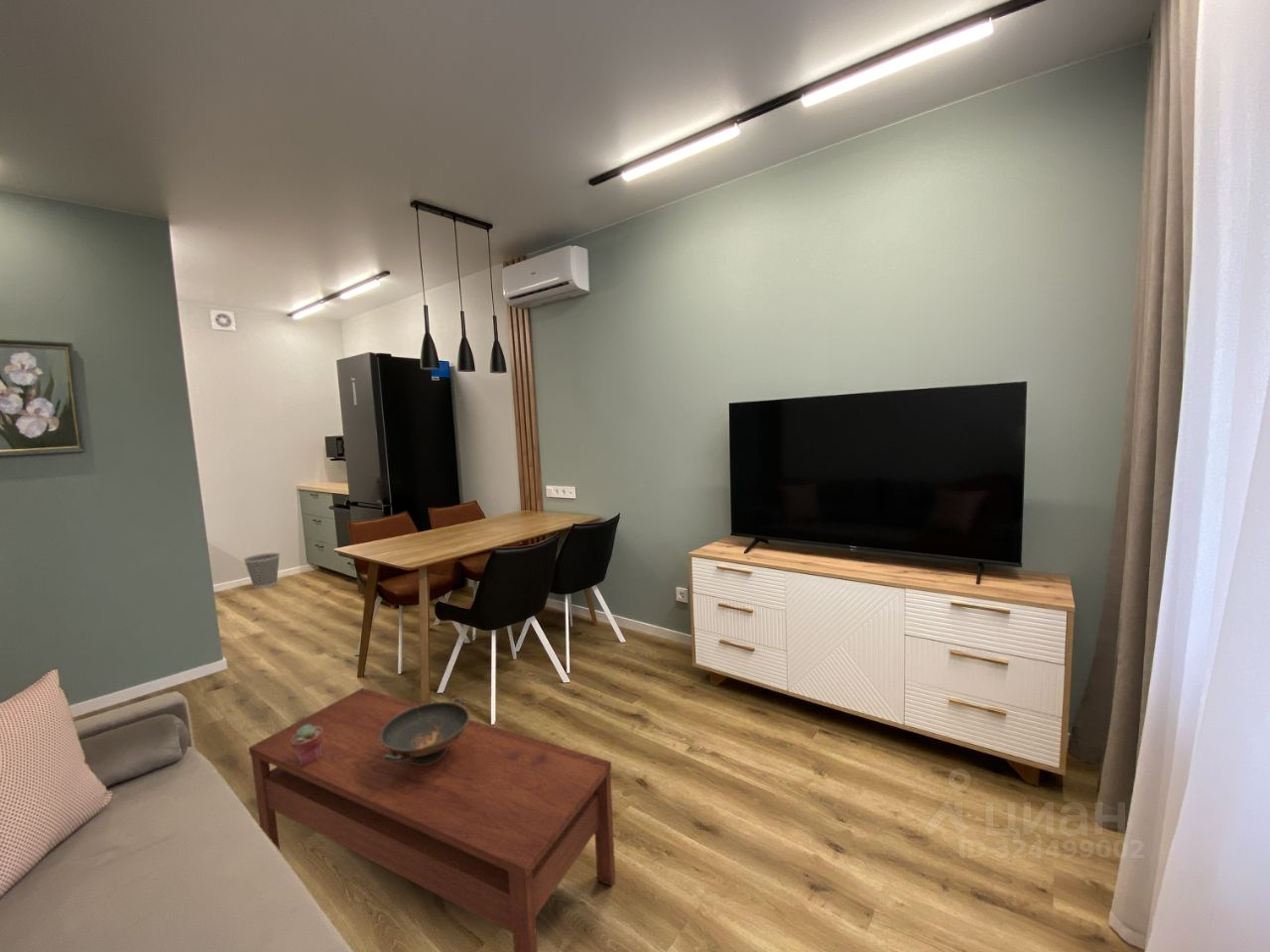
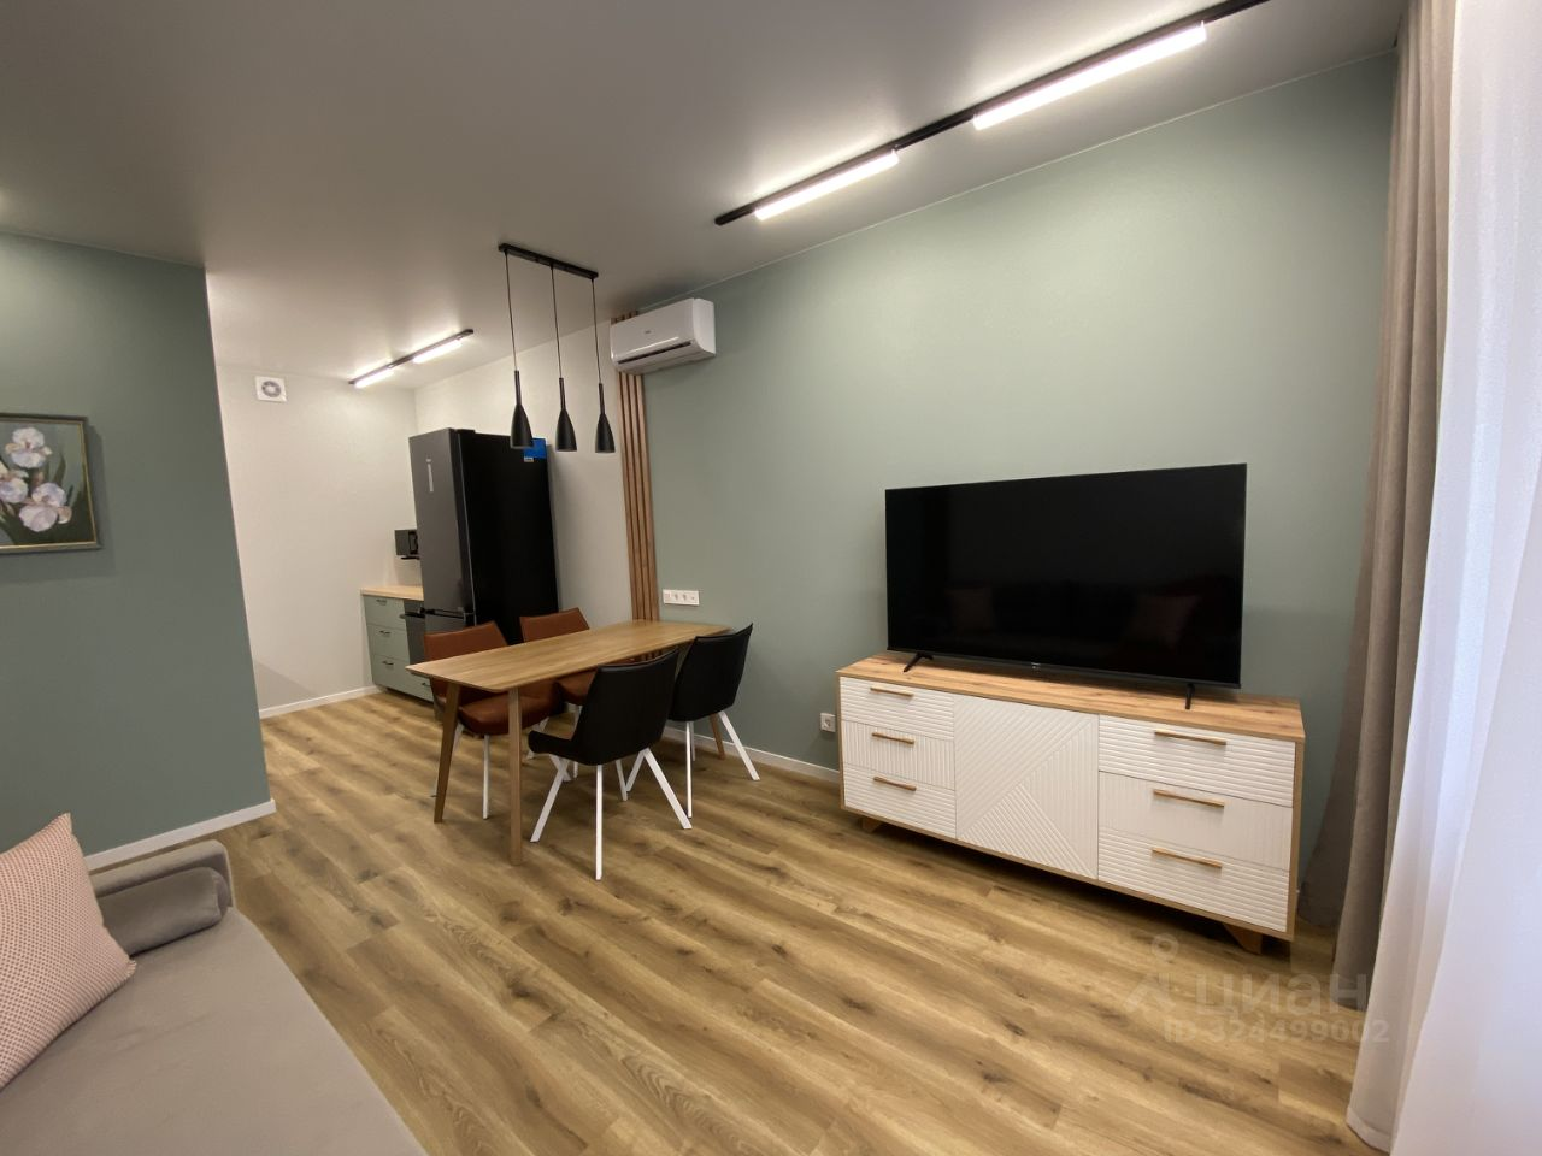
- coffee table (427, 811)
- decorative bowl (427, 738)
- potted succulent (308, 741)
- wastebasket (263, 570)
